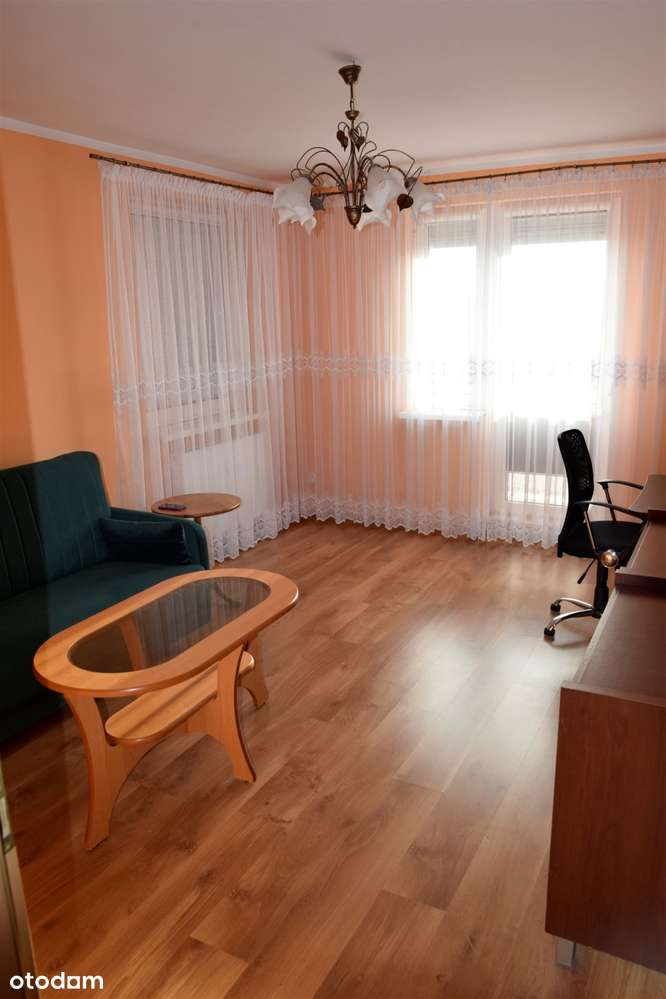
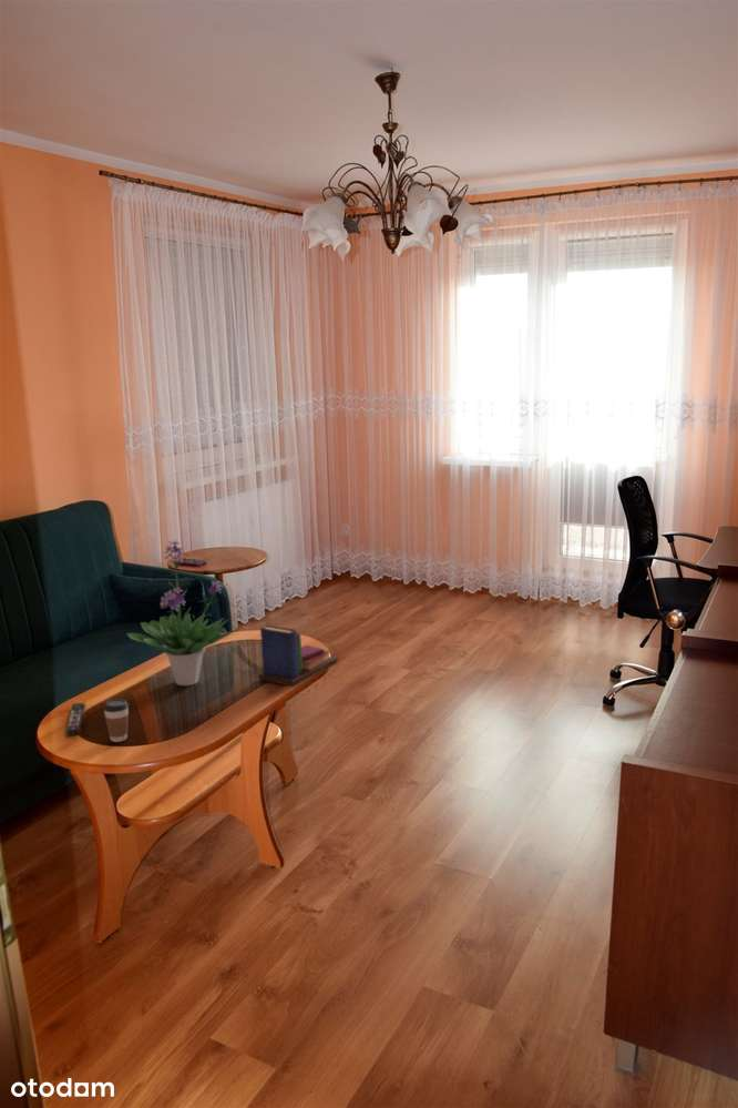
+ coffee cup (116, 720)
+ potted plant (180, 613)
+ book (297, 646)
+ remote control (75, 718)
